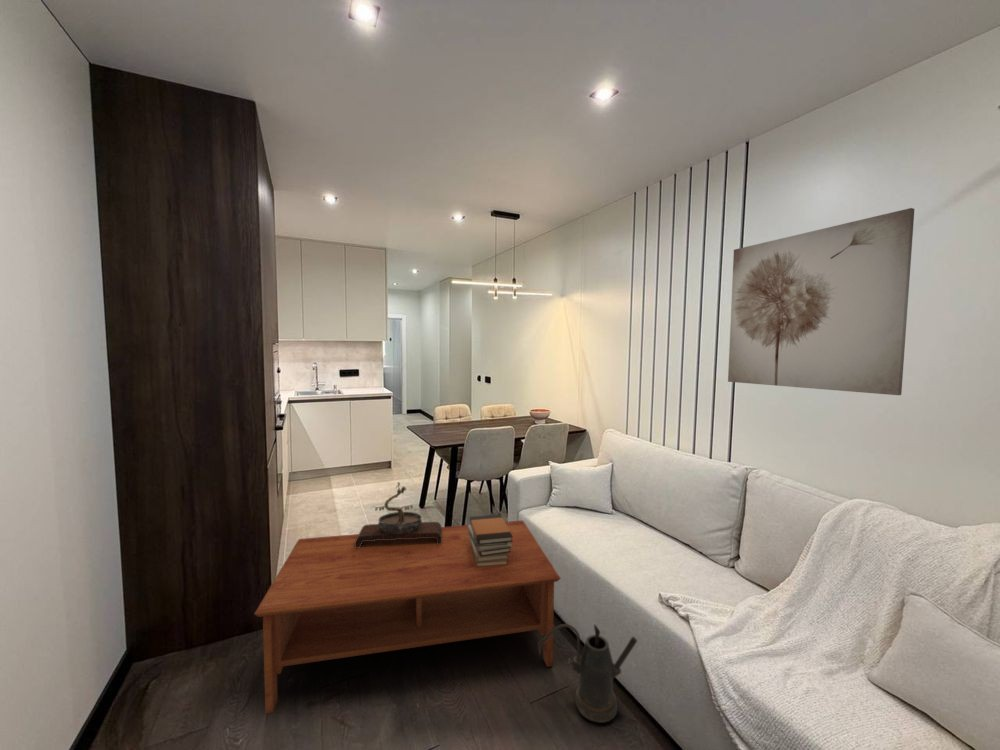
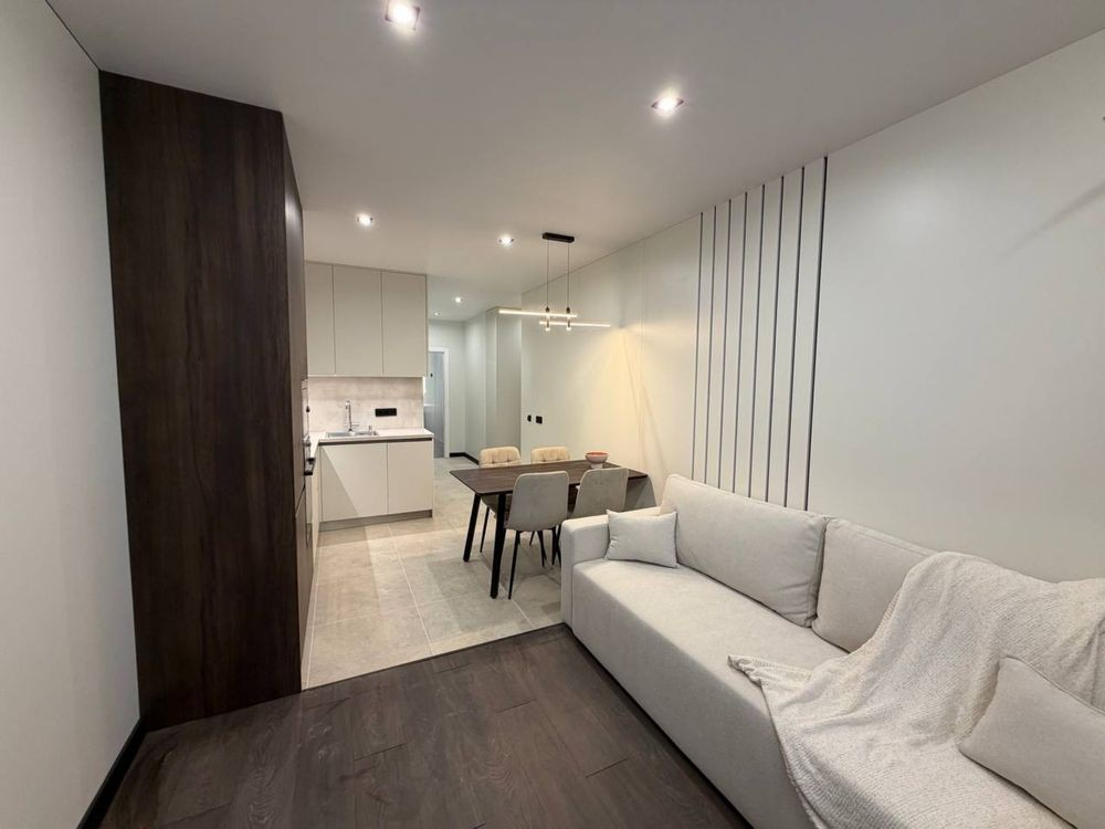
- wall art (804, 310)
- bonsai tree (400, 511)
- book stack (489, 538)
- watering can (586, 665)
- coffee table (418, 598)
